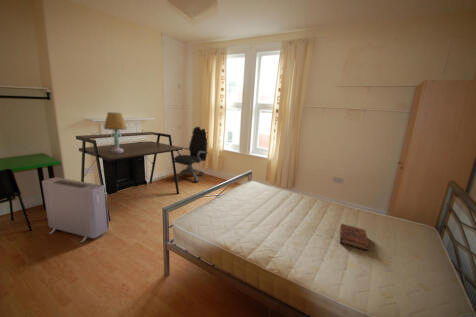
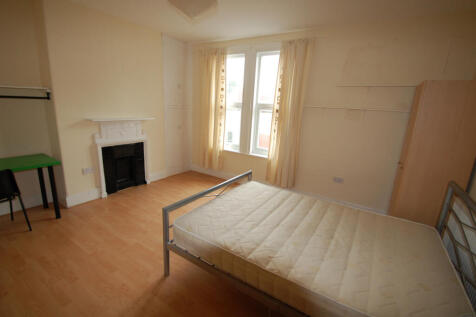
- air purifier (74, 207)
- desk (132, 157)
- book (352, 236)
- table lamp (116, 132)
- office chair (190, 153)
